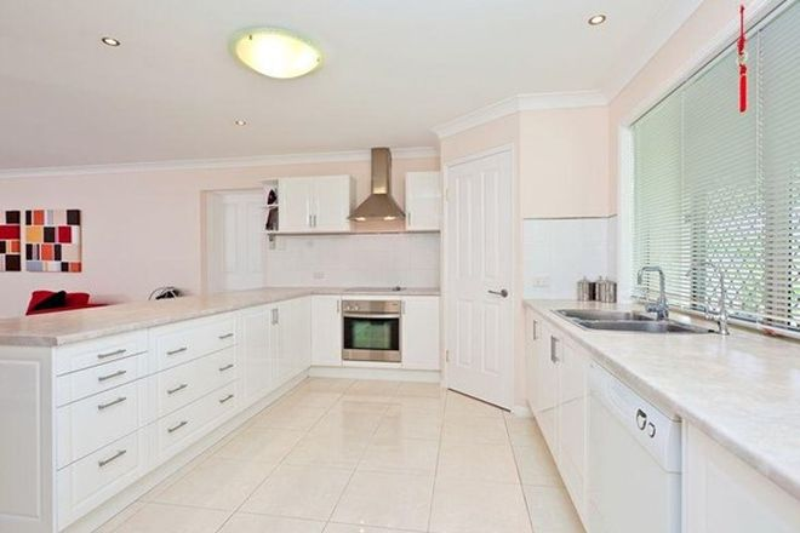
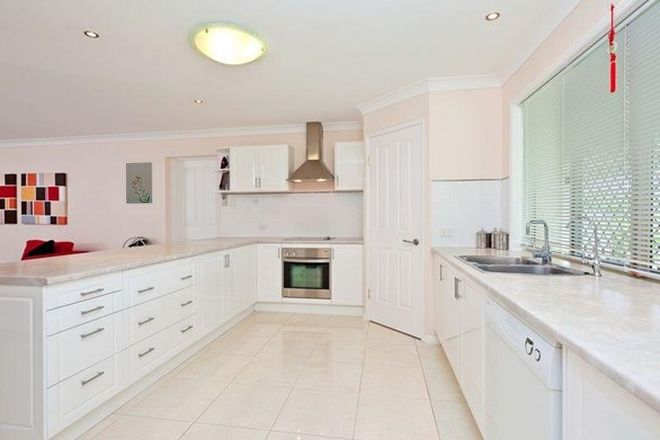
+ wall art (139, 183)
